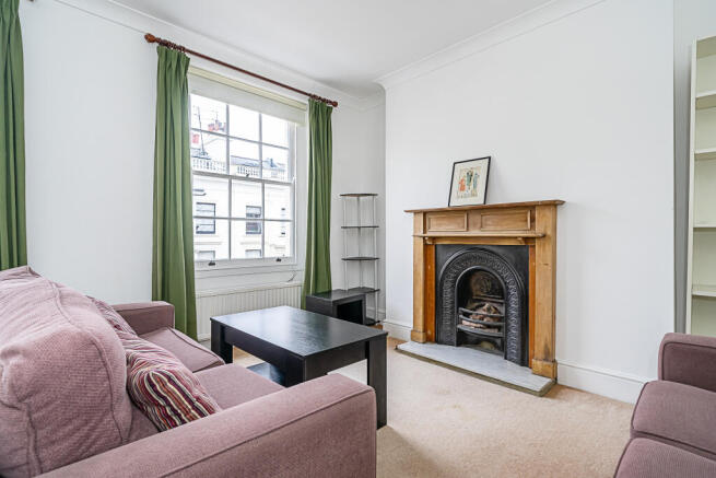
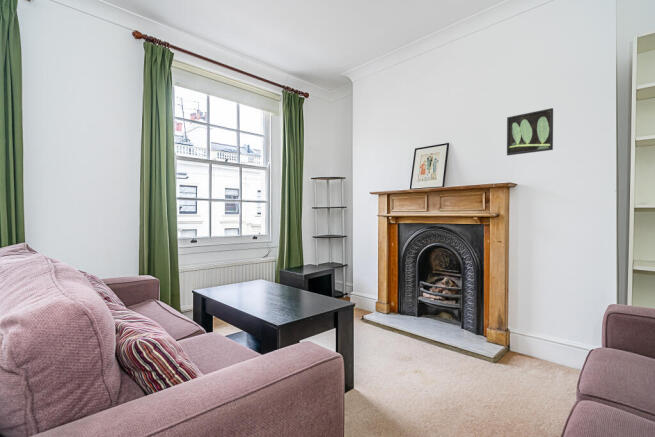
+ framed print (529, 132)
